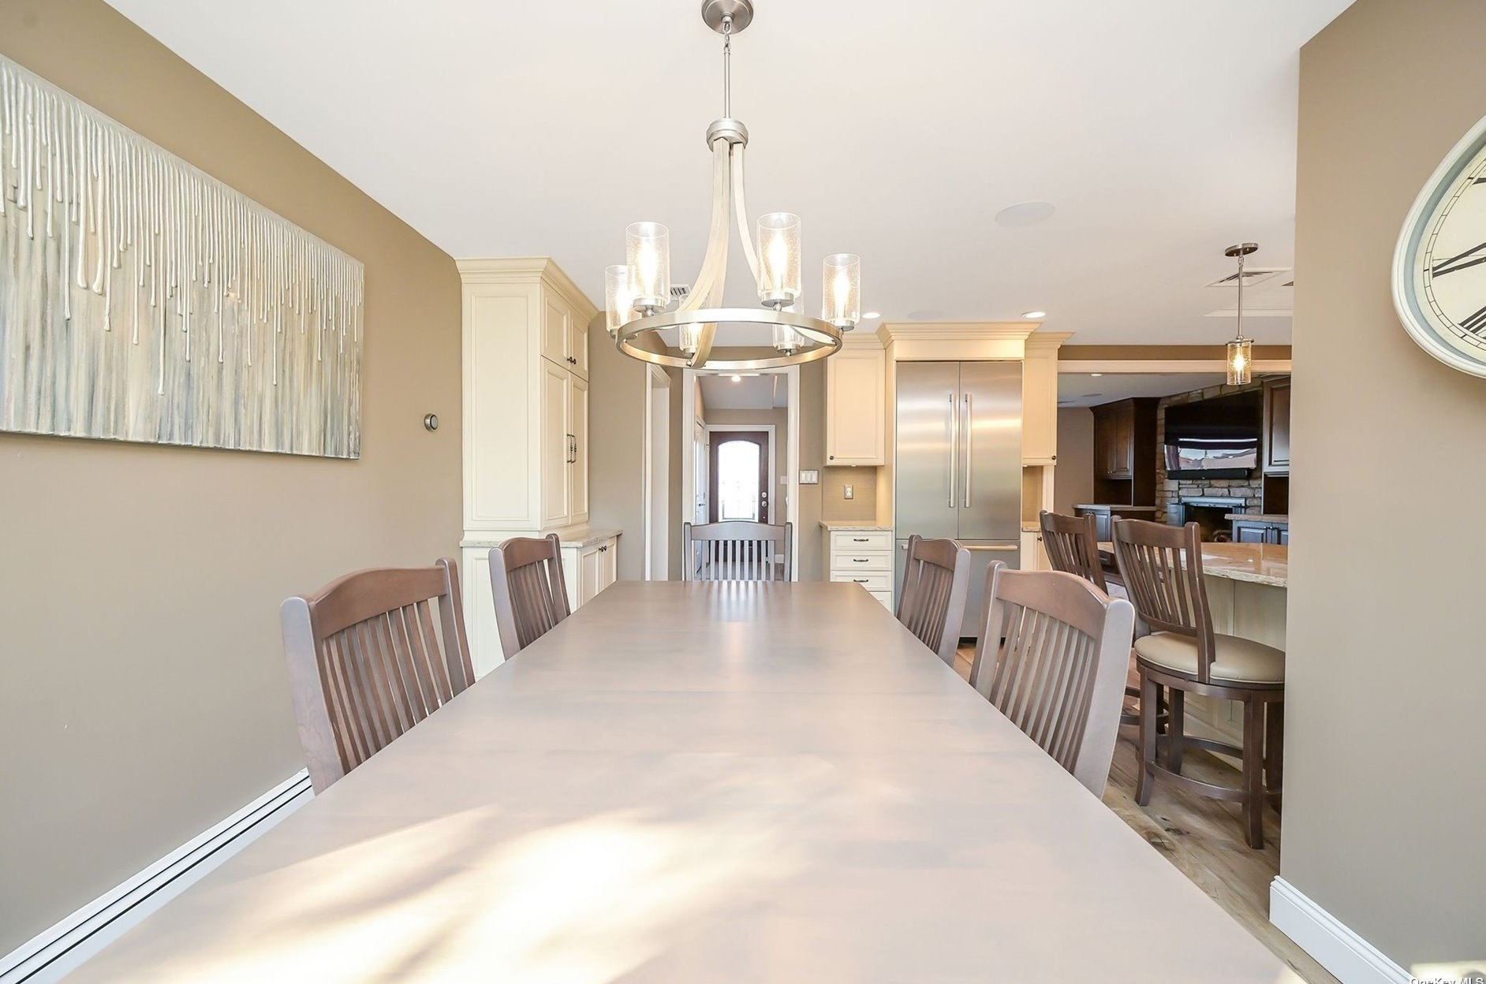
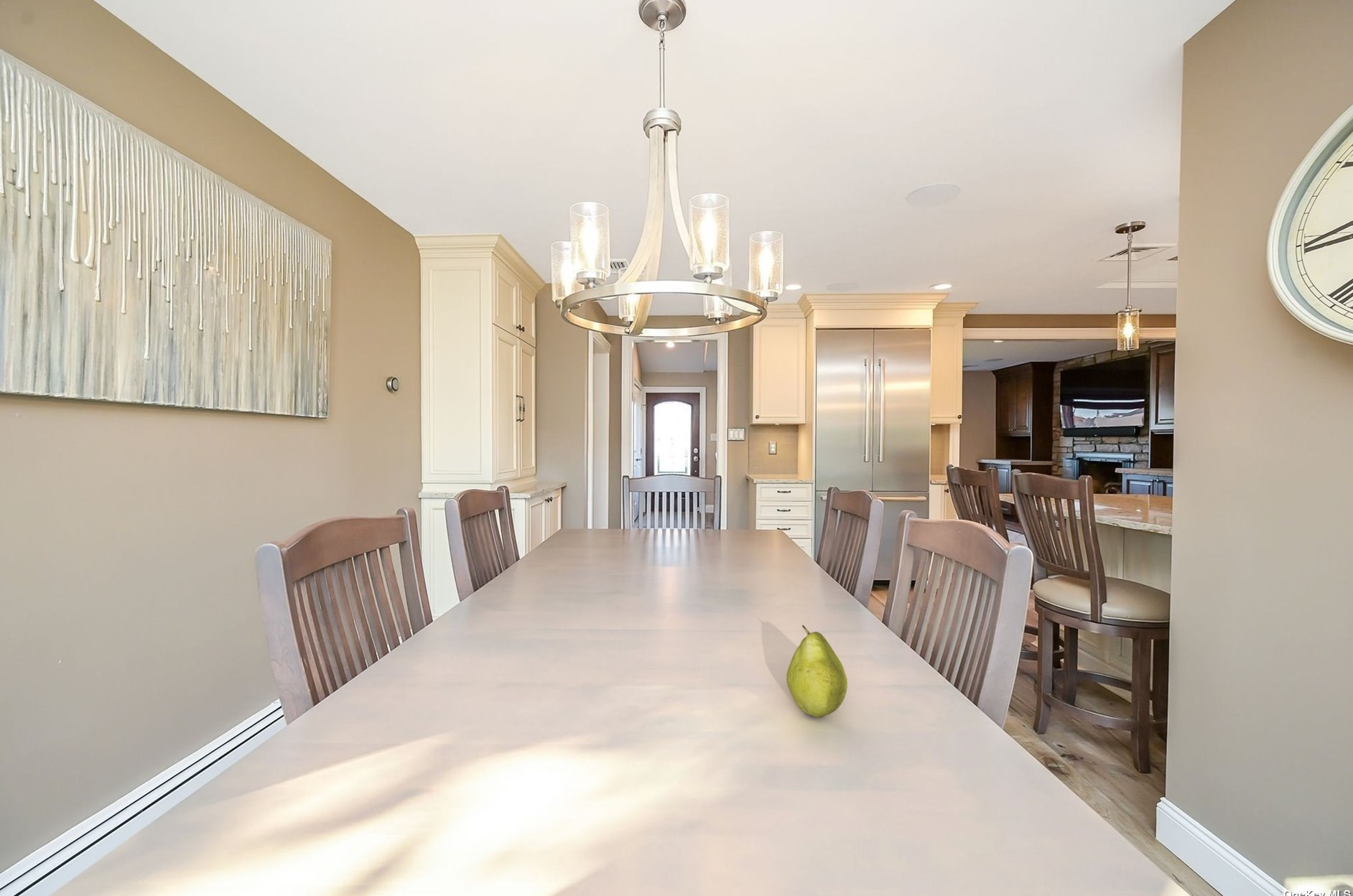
+ fruit (816, 671)
